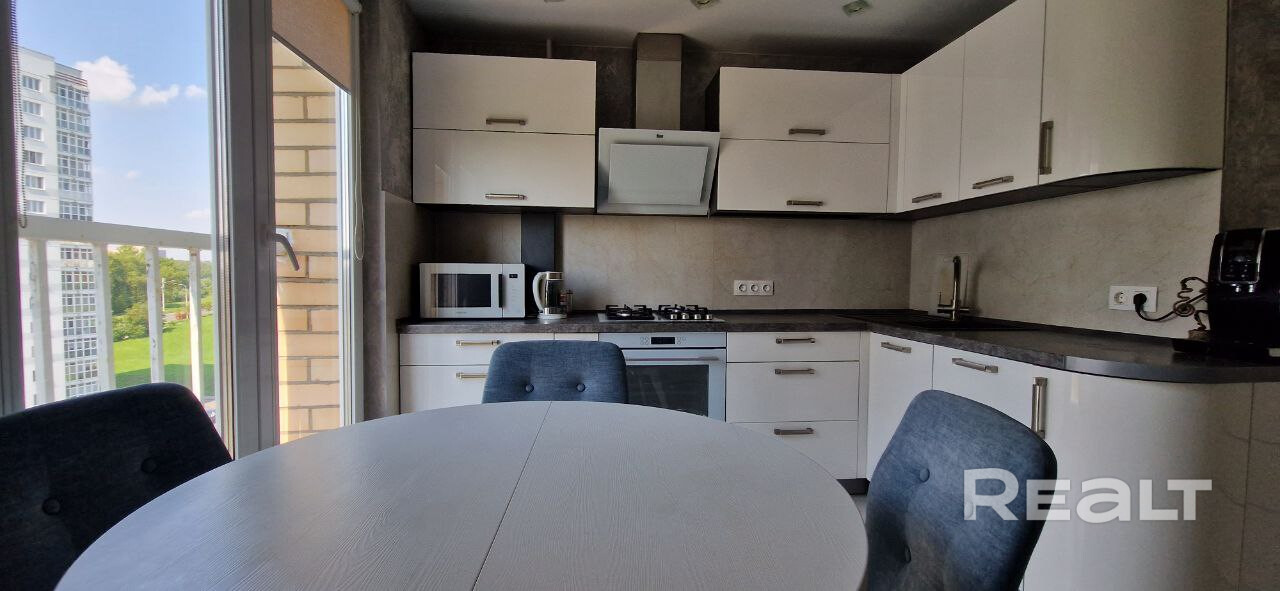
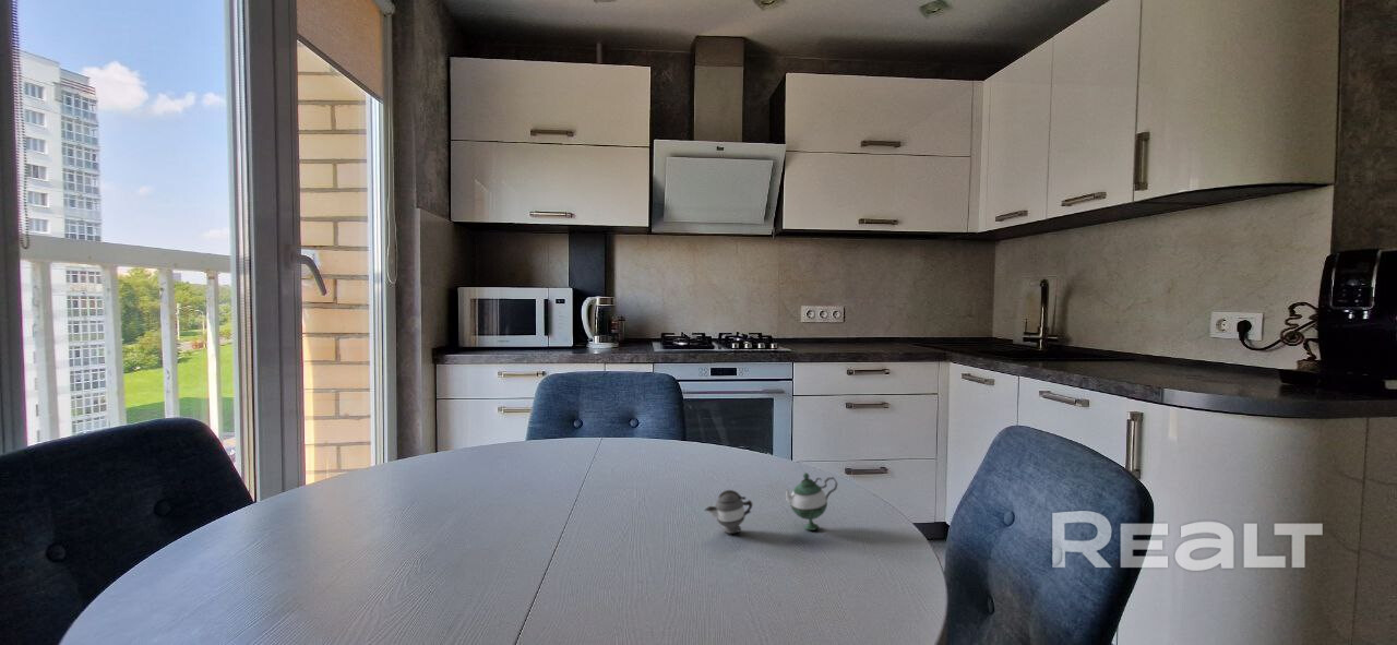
+ teapot (786, 498)
